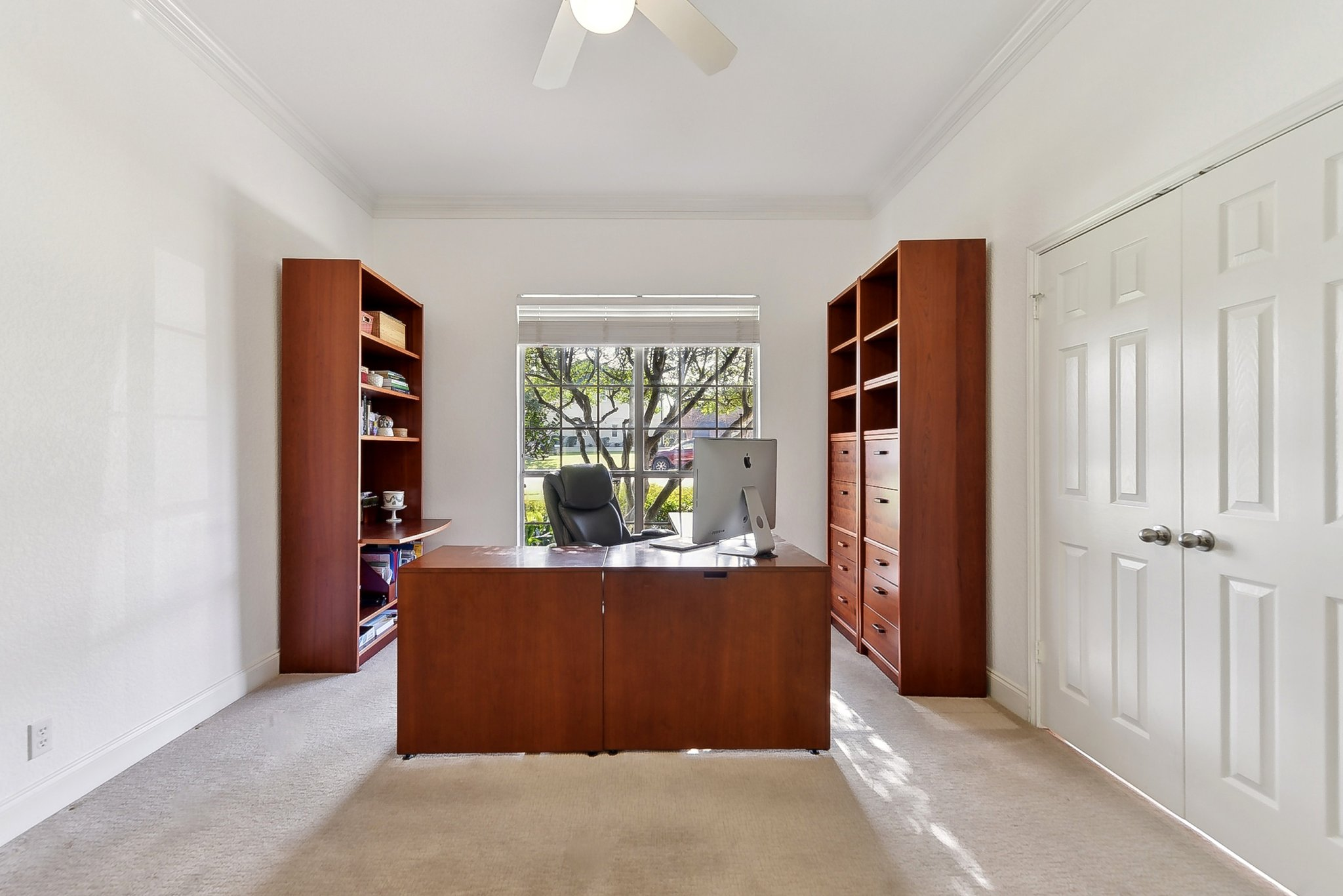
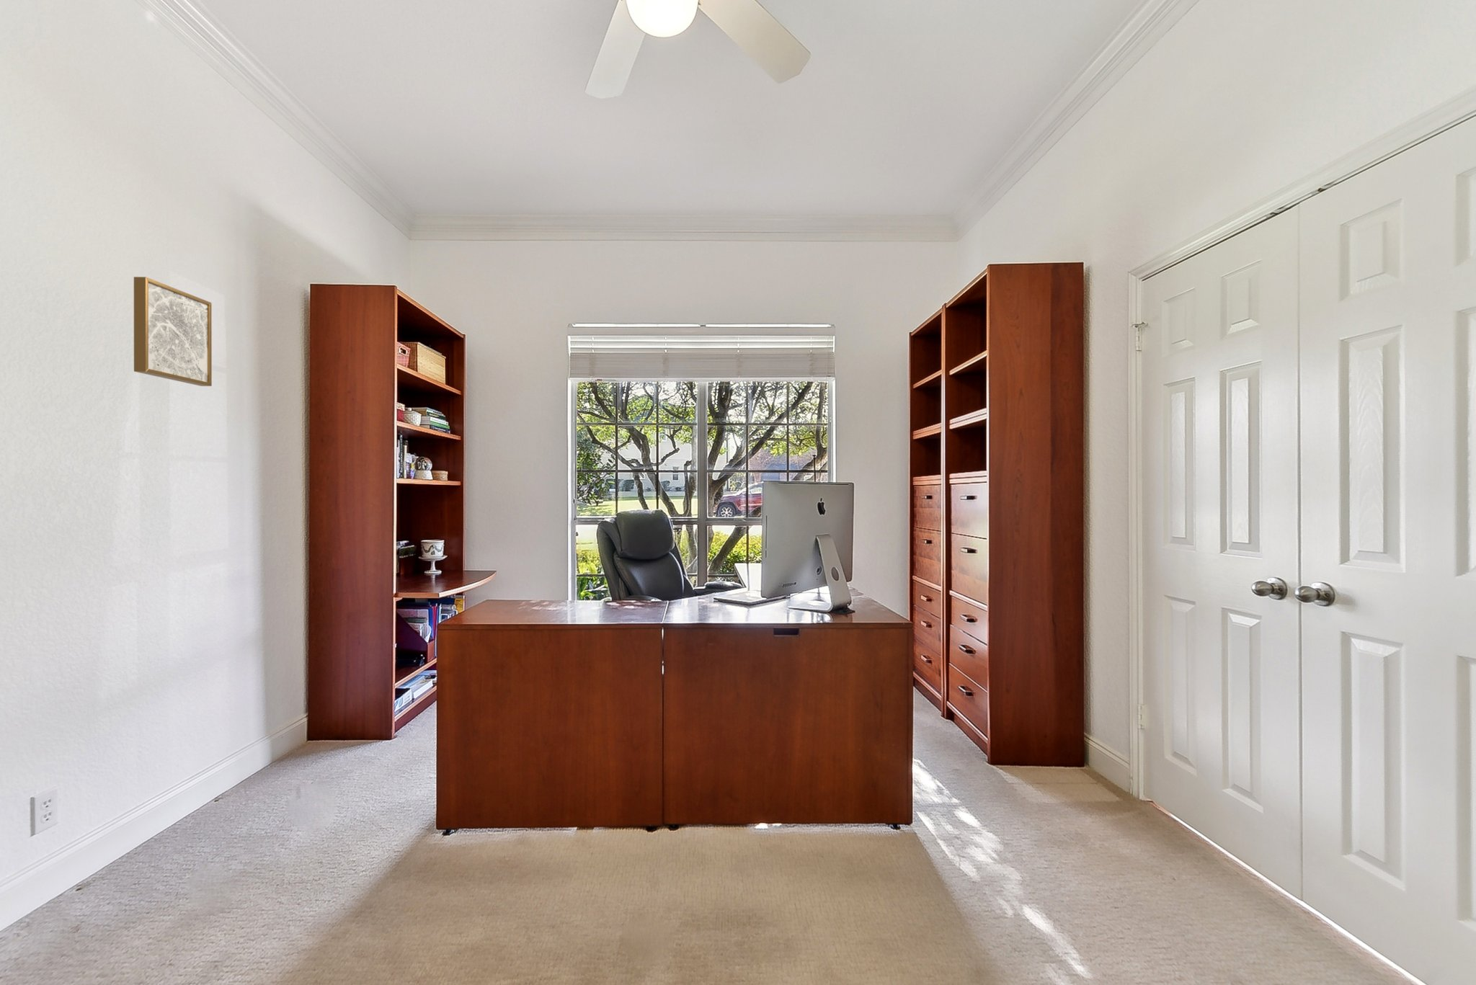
+ wall art (175, 334)
